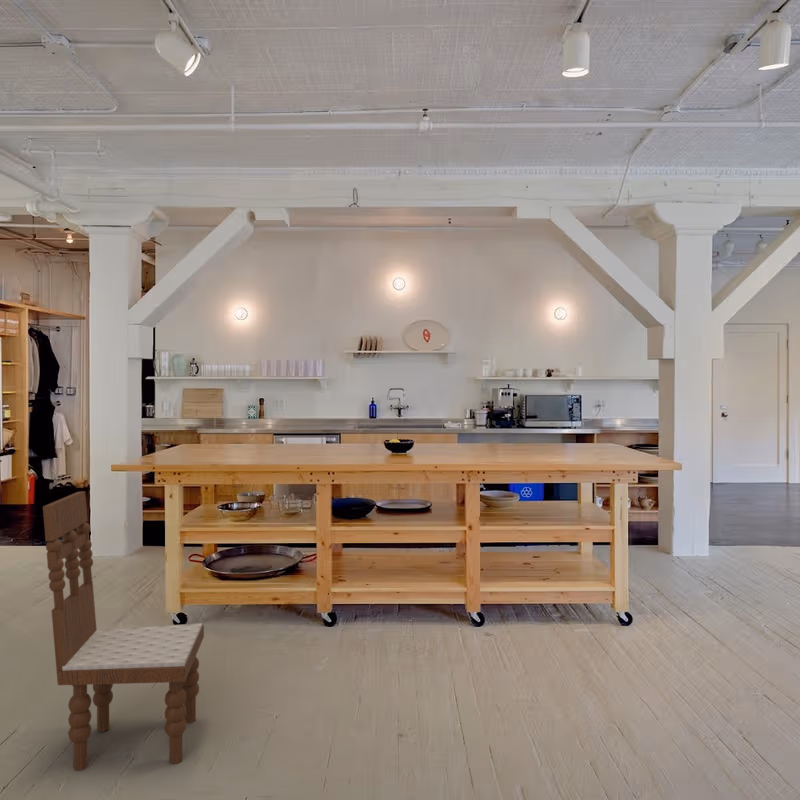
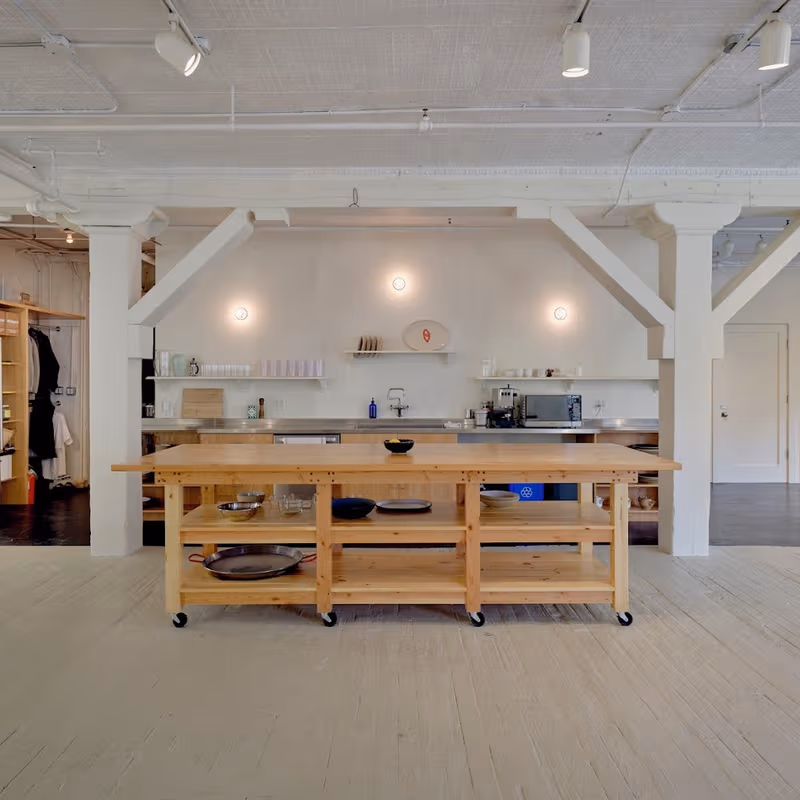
- dining chair (129, 628)
